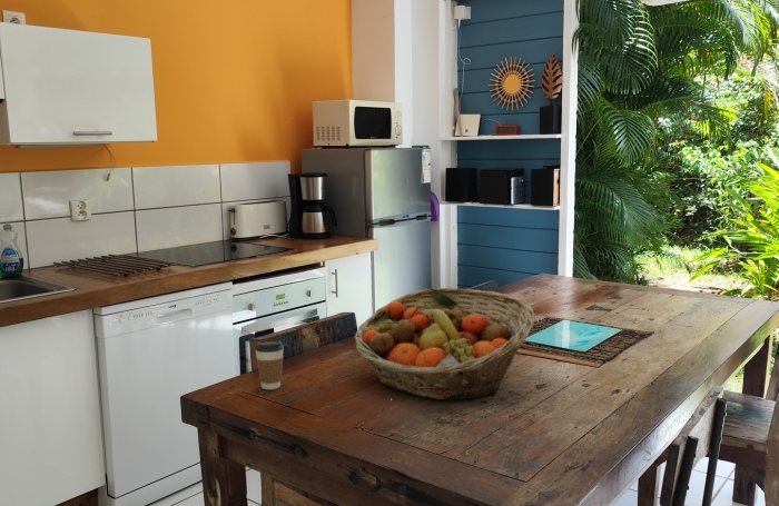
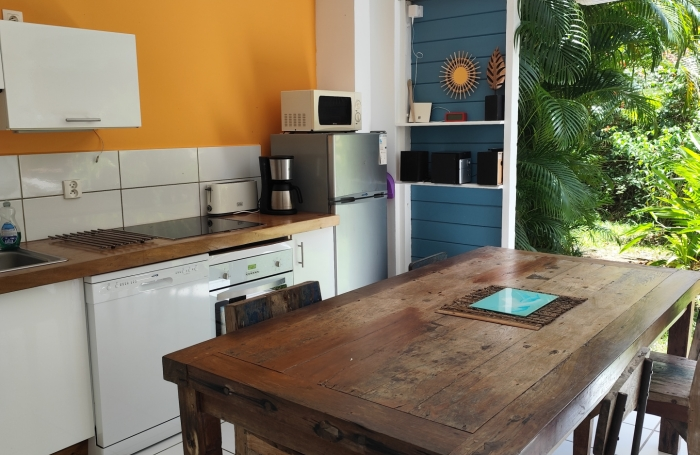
- fruit basket (442, 339)
- coffee cup (269, 364)
